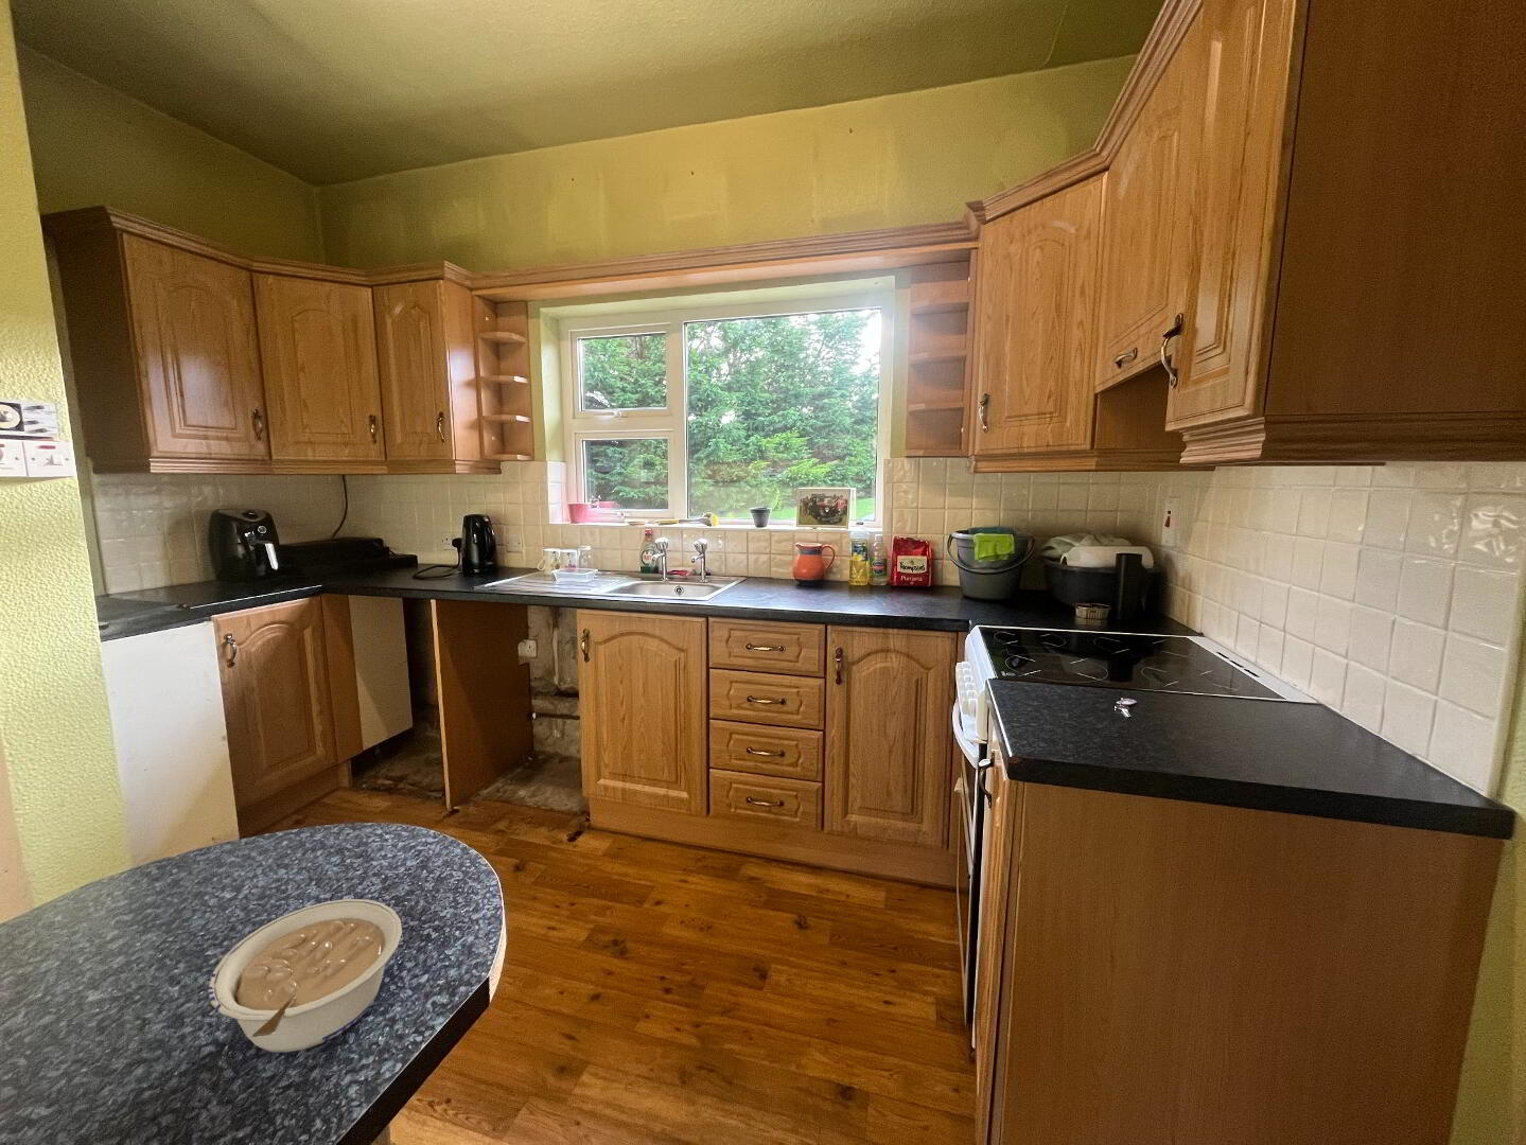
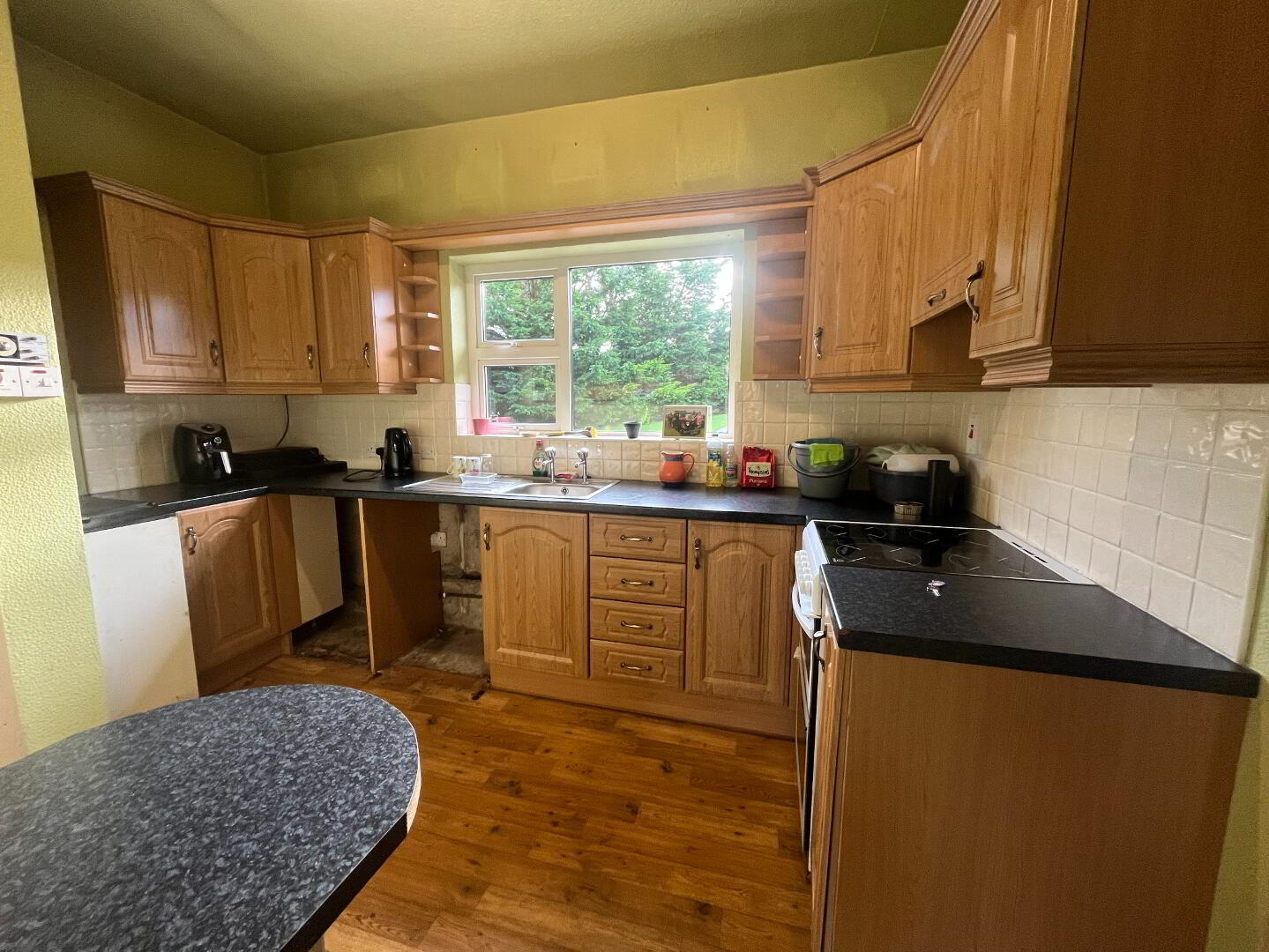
- legume (316, 975)
